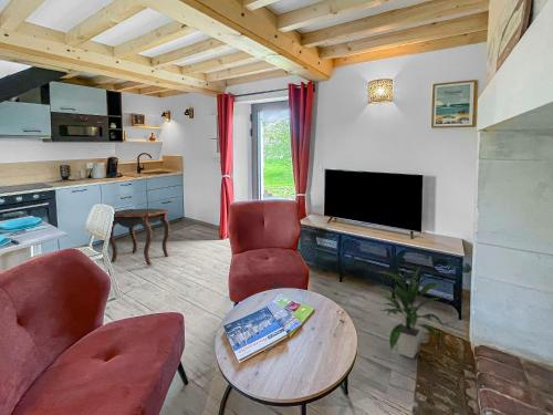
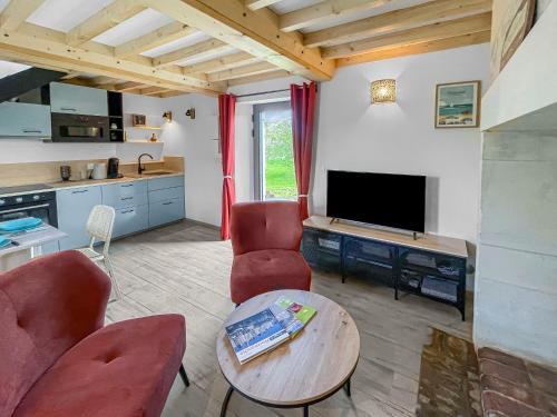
- indoor plant (406, 311)
- side table (135, 237)
